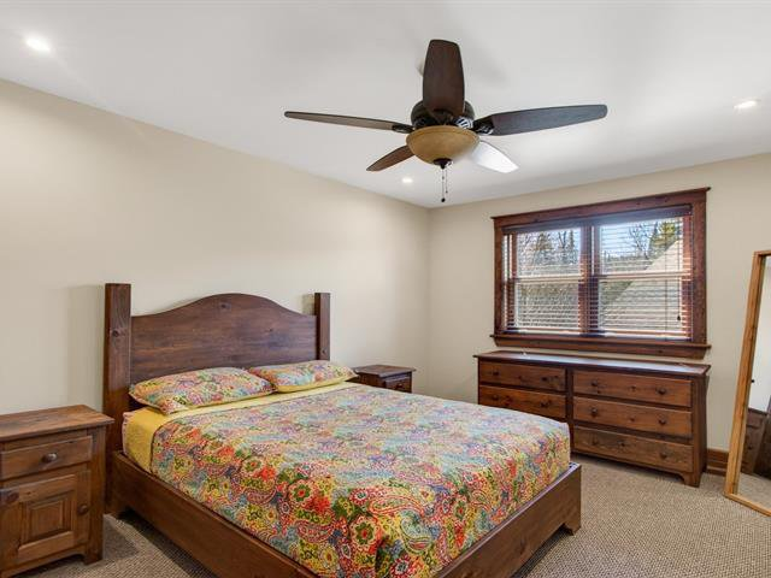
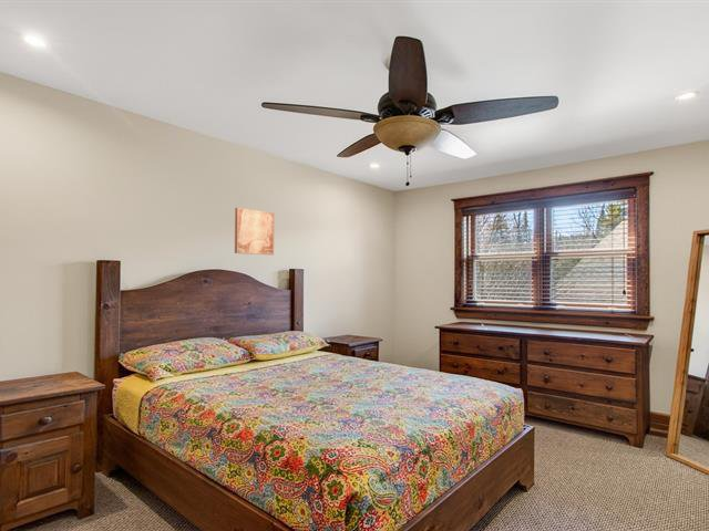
+ wall art (255, 231)
